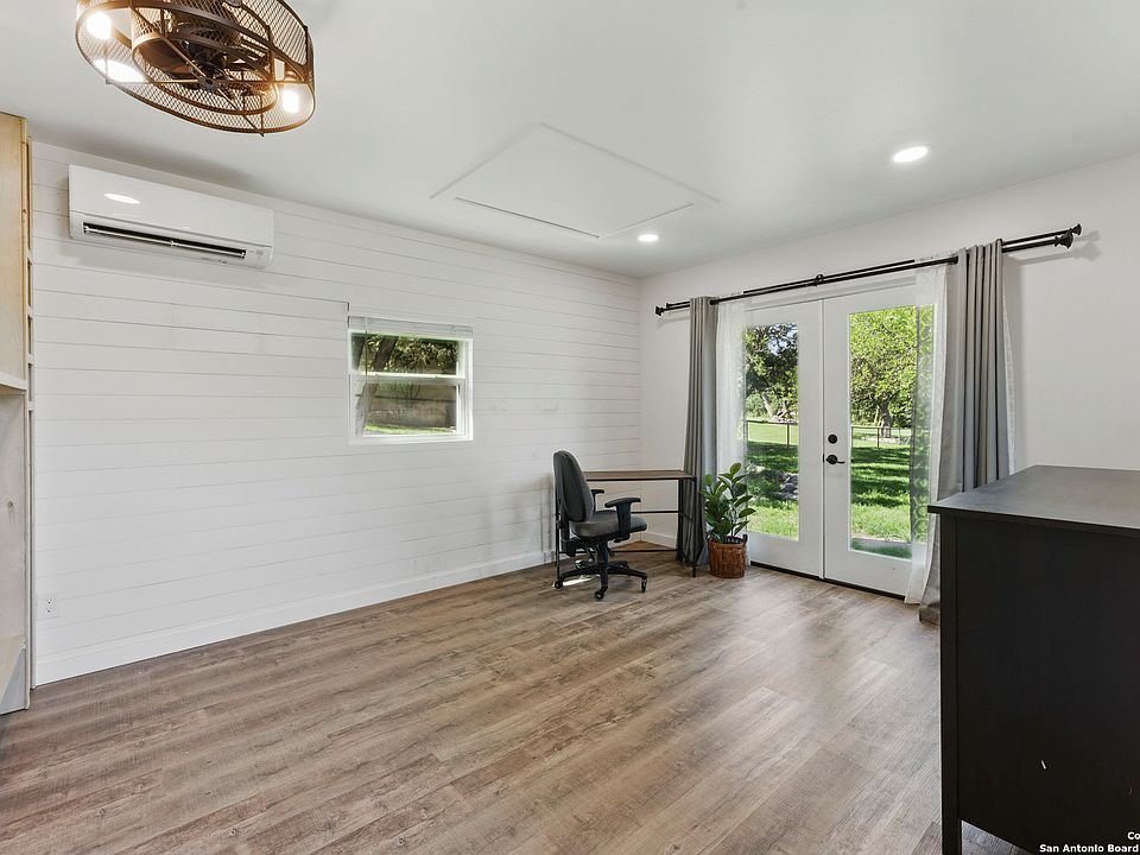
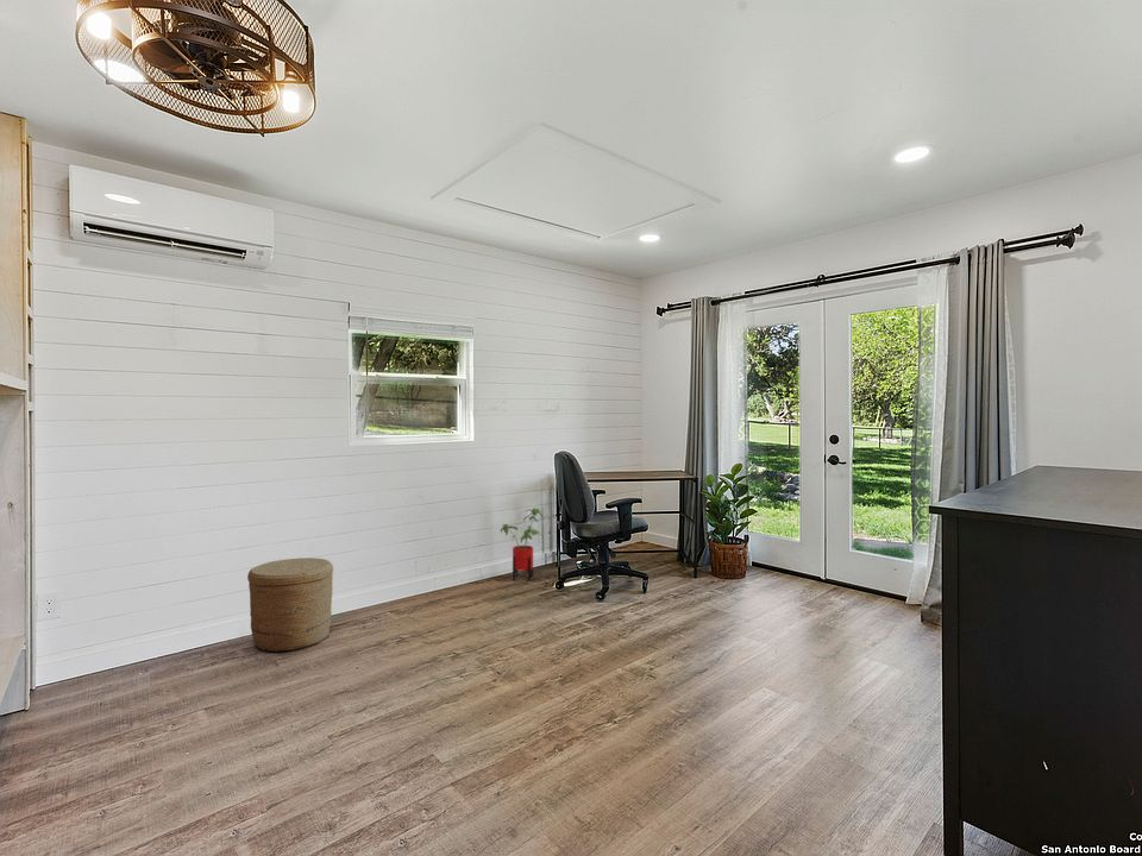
+ house plant (526, 542)
+ woven basket (291, 602)
